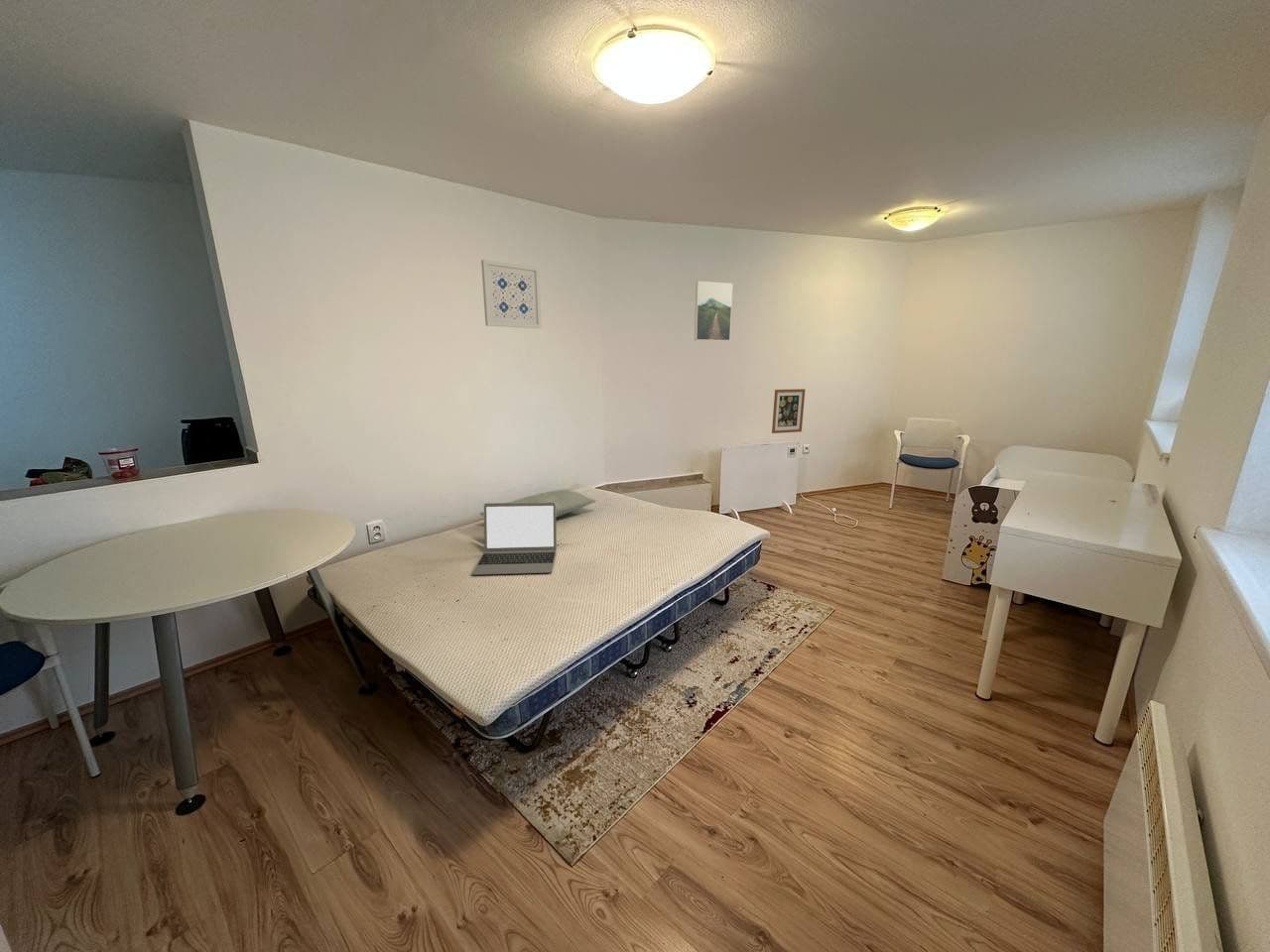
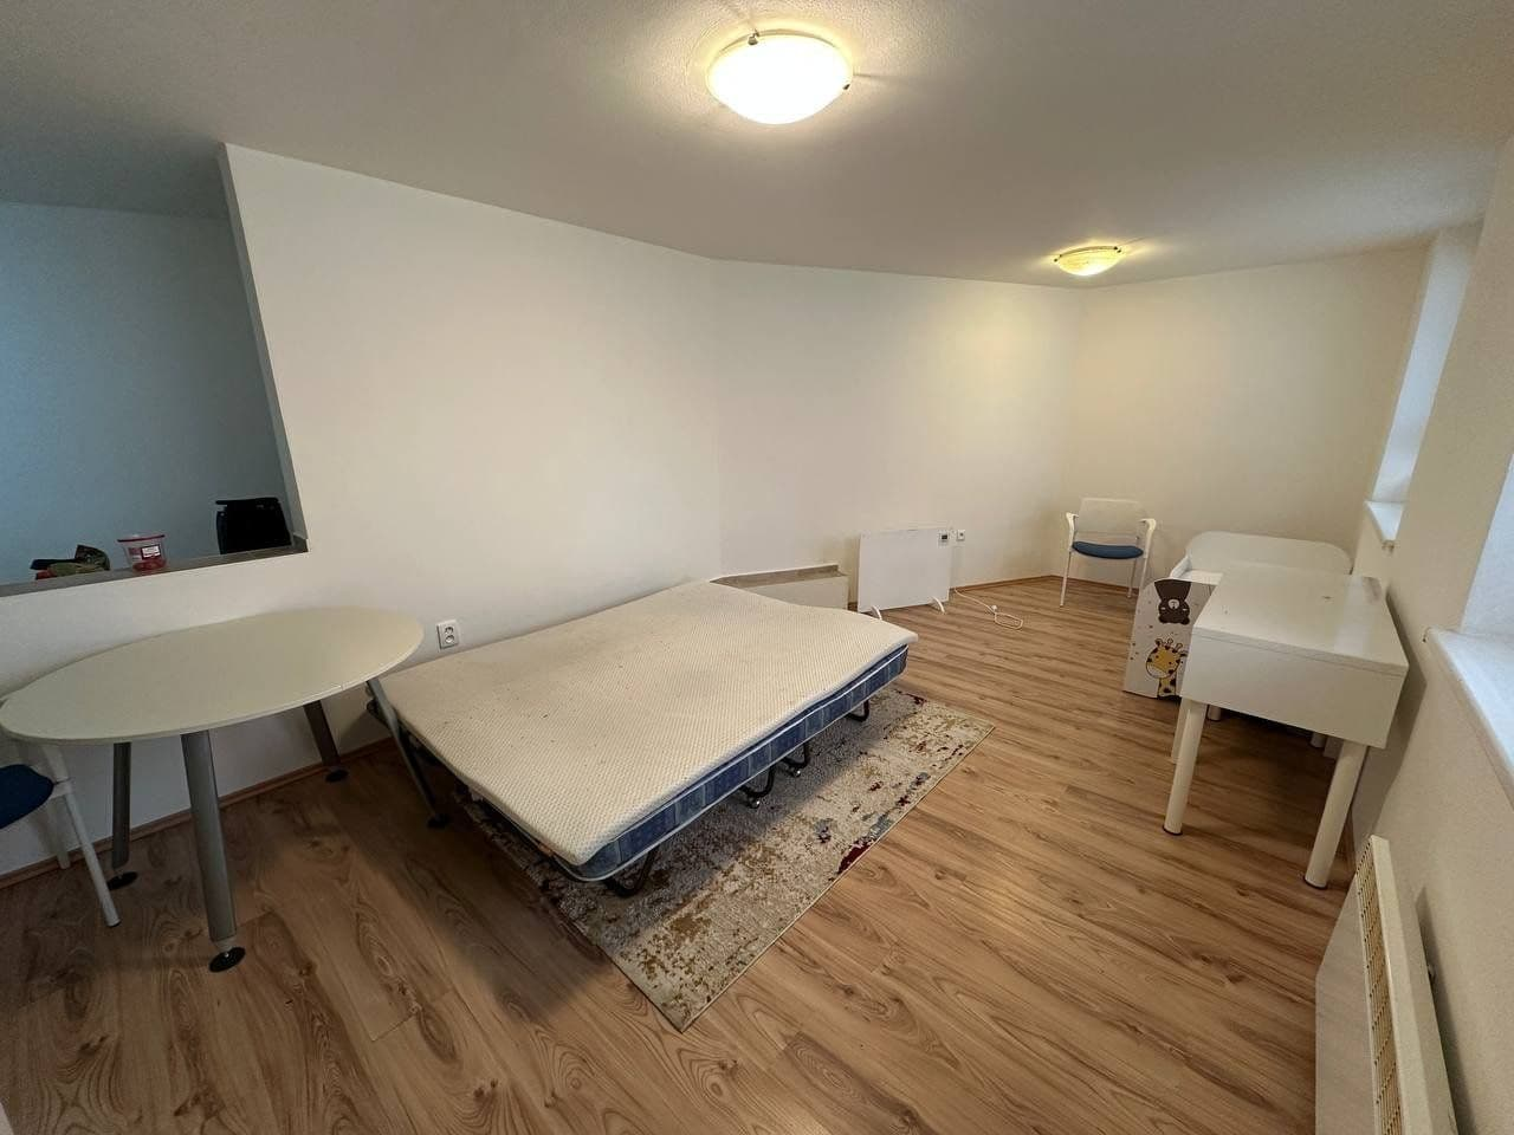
- laptop (516, 536)
- wall art (512, 296)
- pillow (541, 502)
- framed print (713, 311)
- wall art (788, 411)
